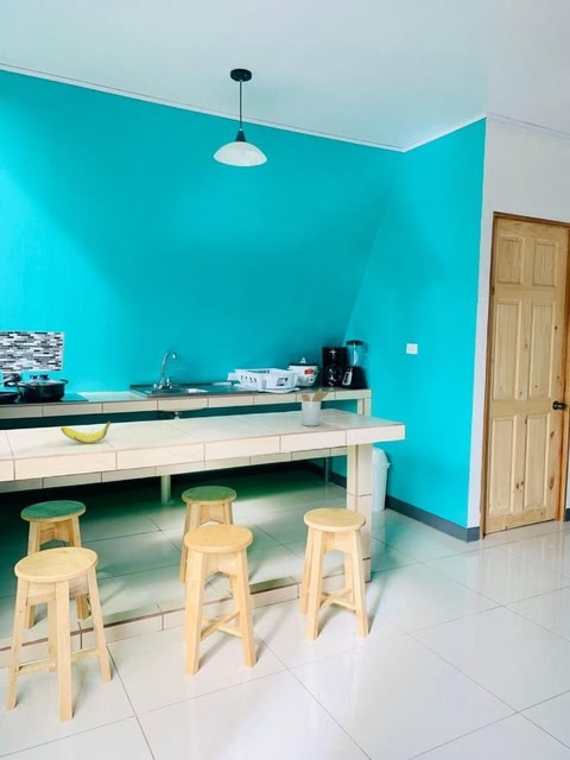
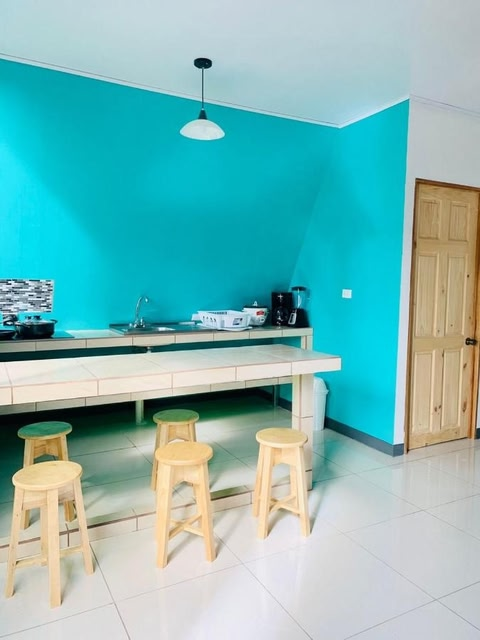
- banana (86, 433)
- utensil holder (314, 406)
